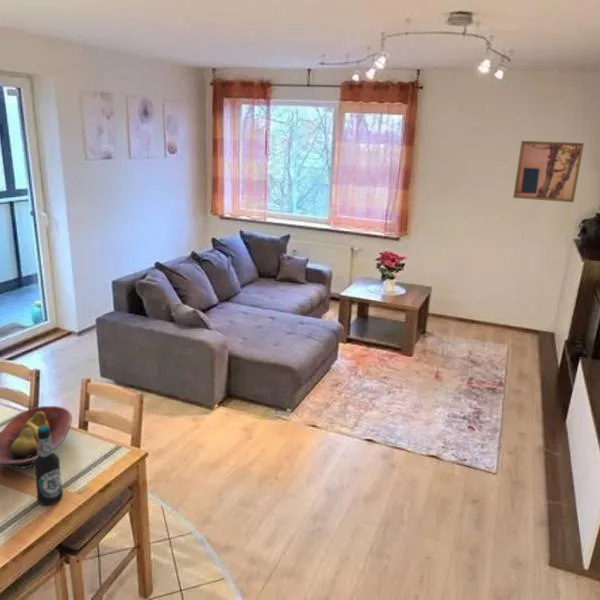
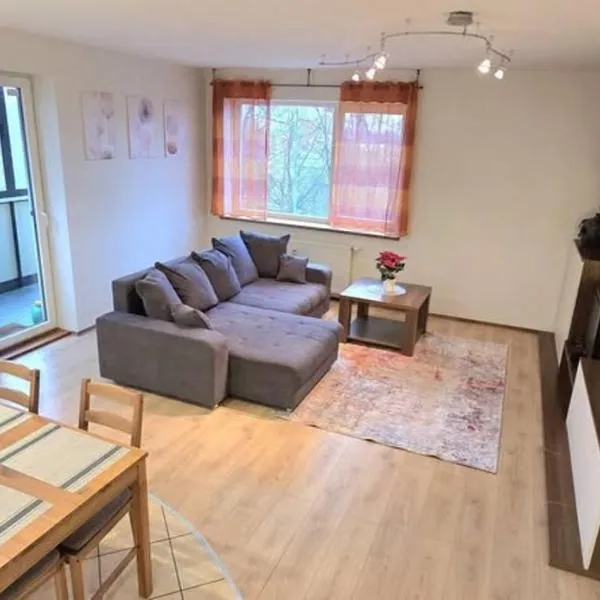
- bottle (46, 464)
- wall art (547, 171)
- fruit bowl (32, 433)
